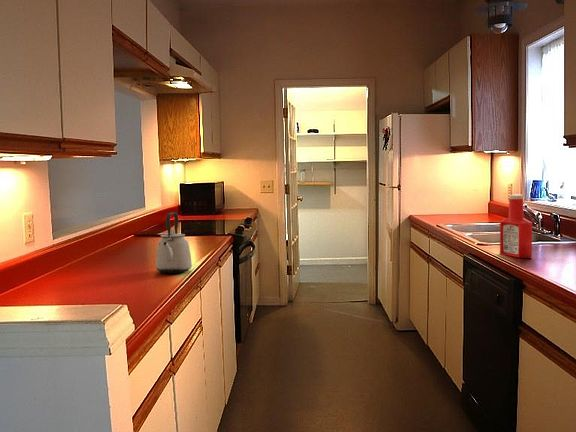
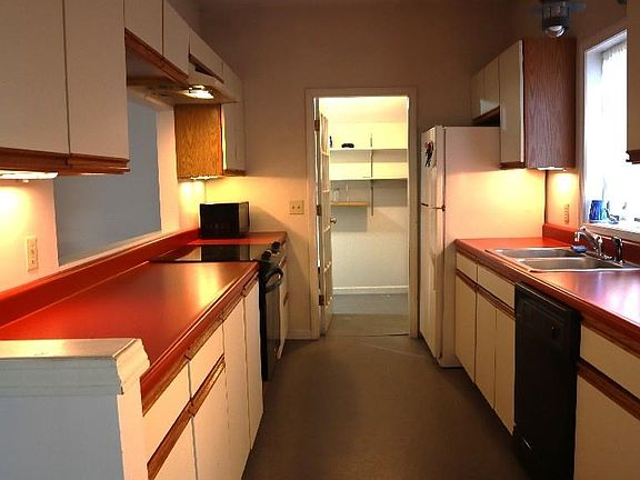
- soap bottle (515, 225)
- kettle (171, 243)
